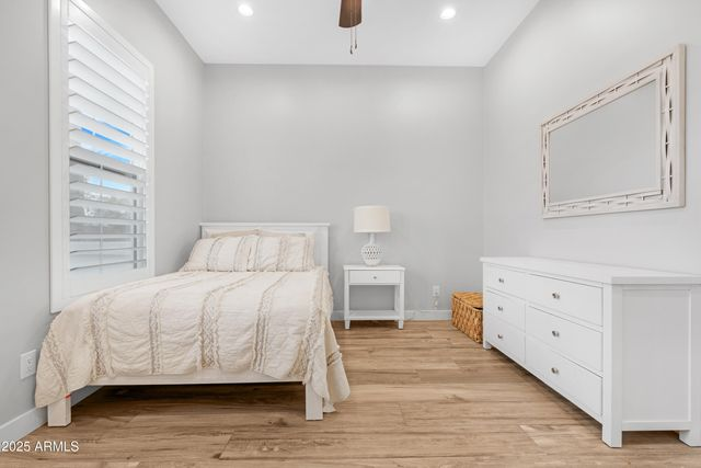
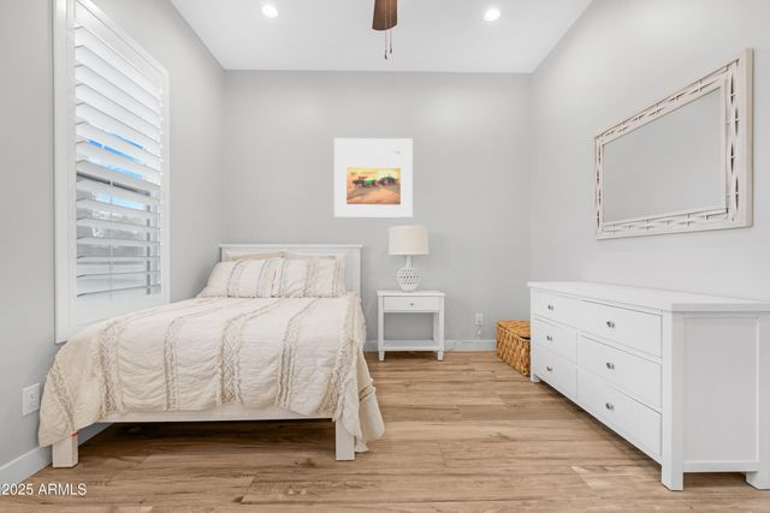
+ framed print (373, 177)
